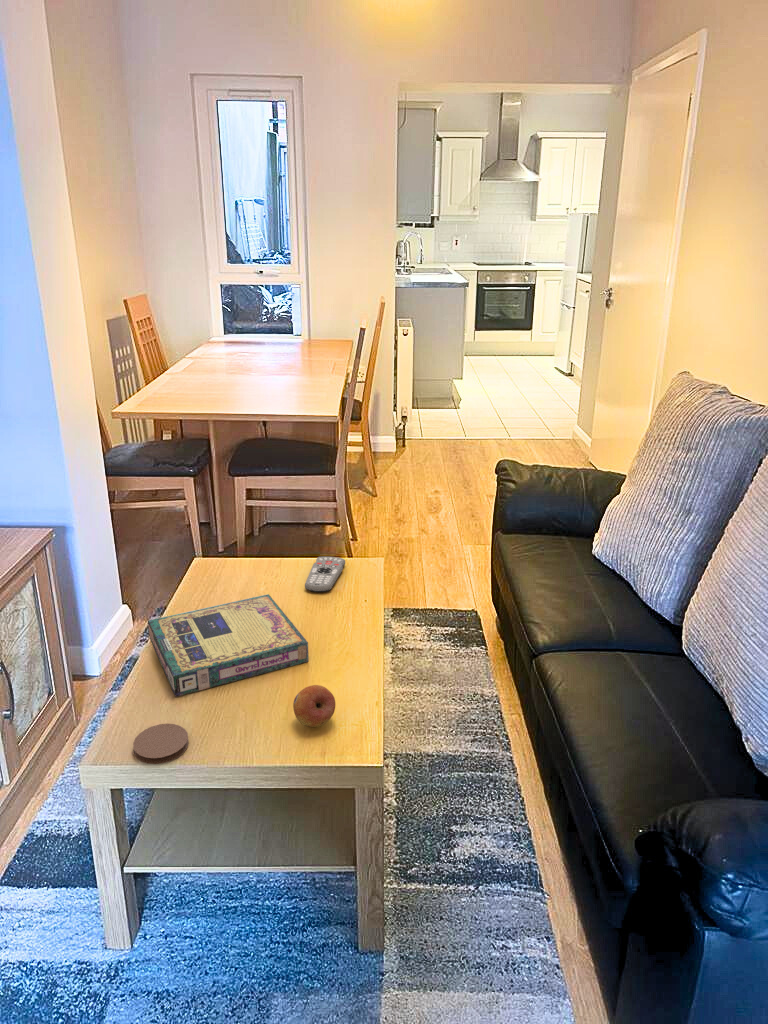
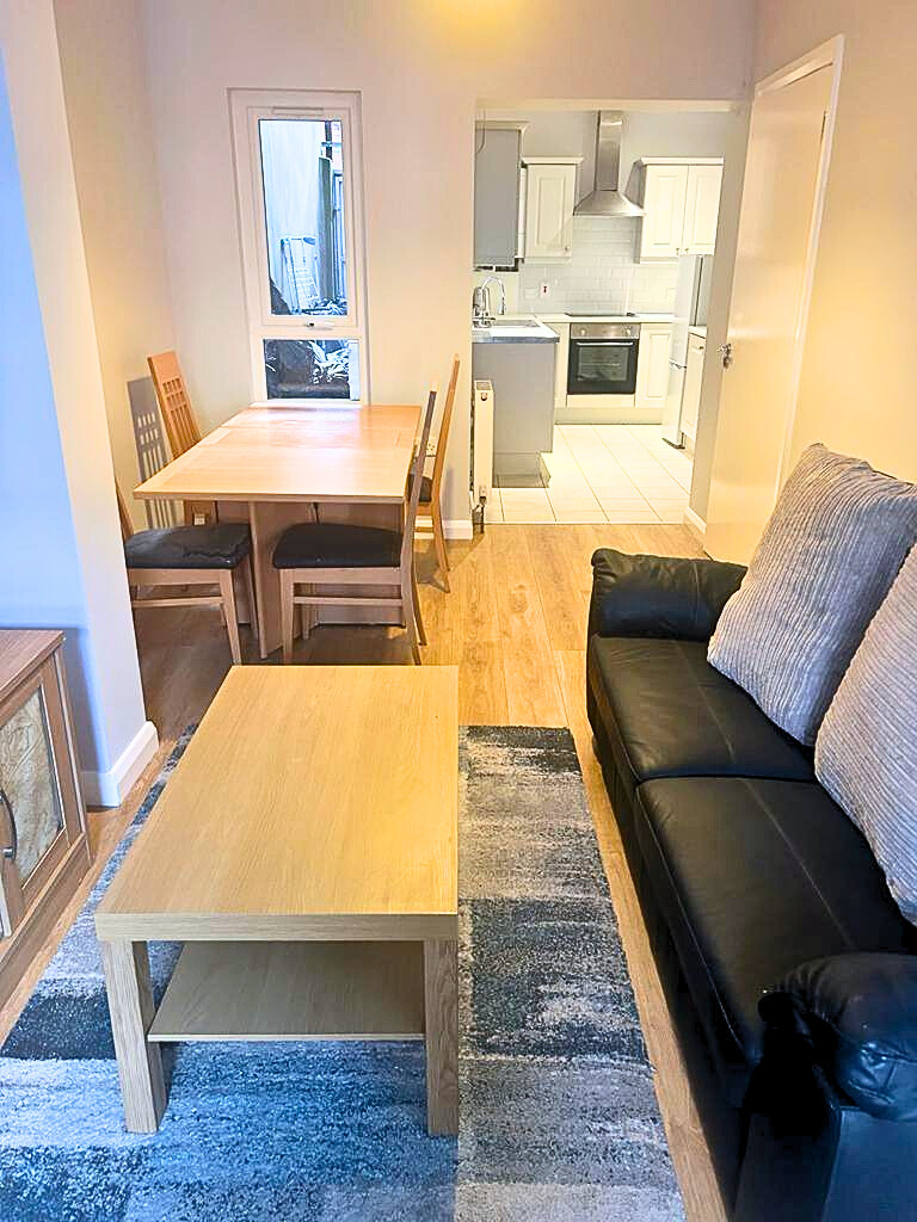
- fruit (314, 705)
- video game box (226, 640)
- remote control (324, 574)
- coaster (161, 743)
